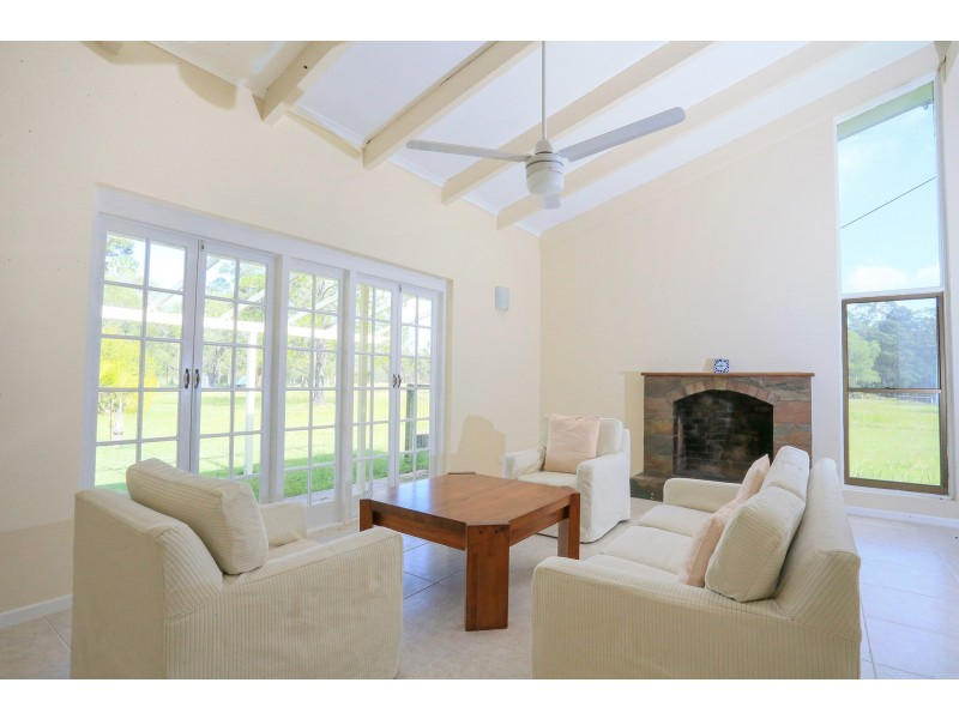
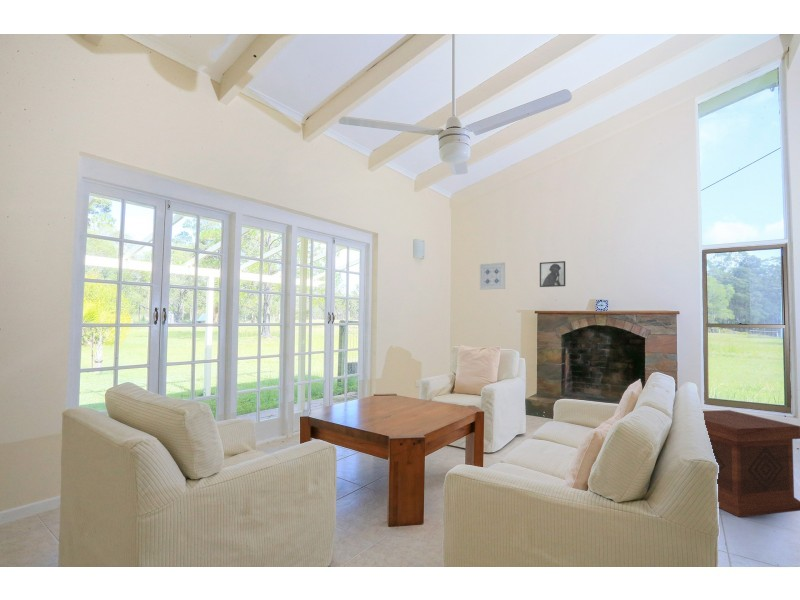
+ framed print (552, 274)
+ wall art (492, 276)
+ side table (733, 458)
